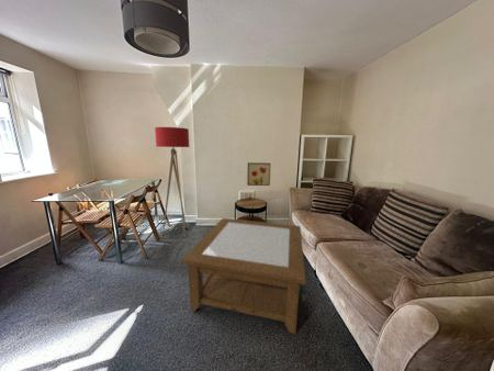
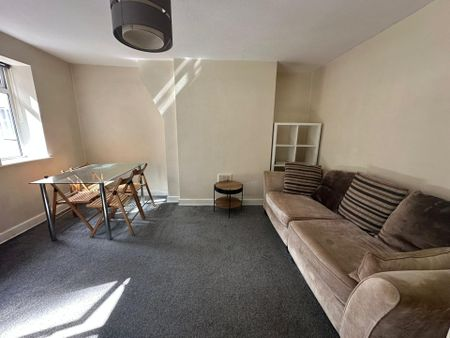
- wall art (258, 173)
- floor lamp (175, 184)
- coffee table (250, 262)
